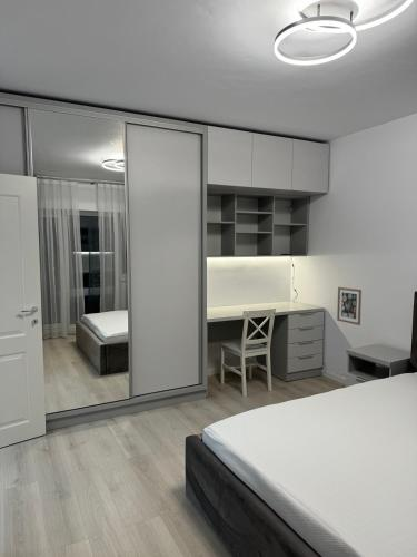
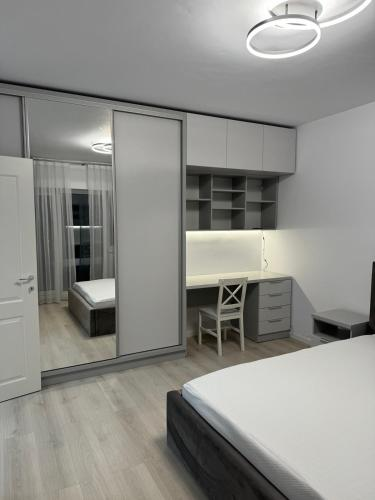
- wall art (348, 305)
